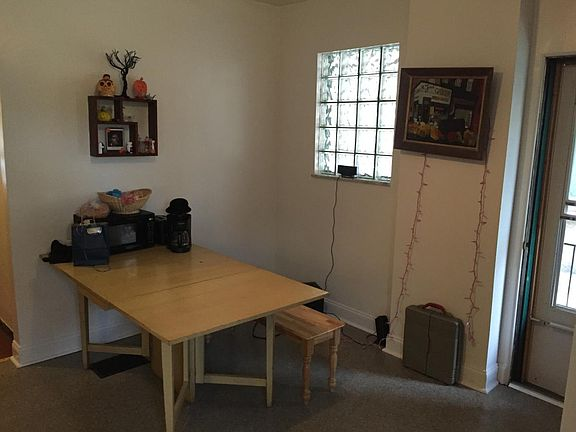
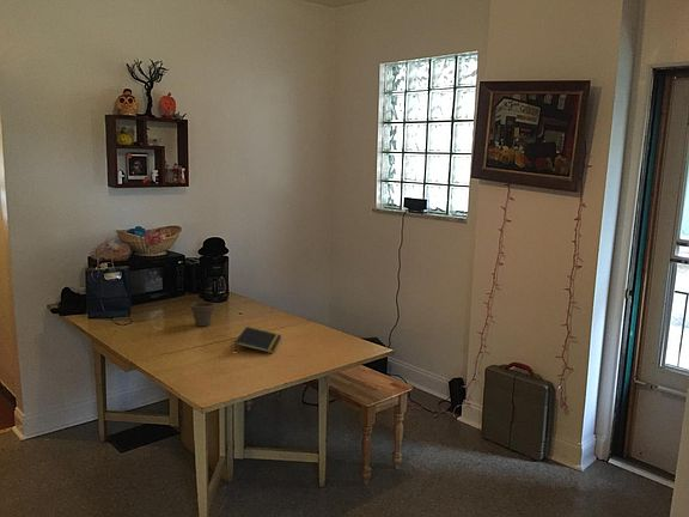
+ flower pot (202, 314)
+ notepad (258, 339)
